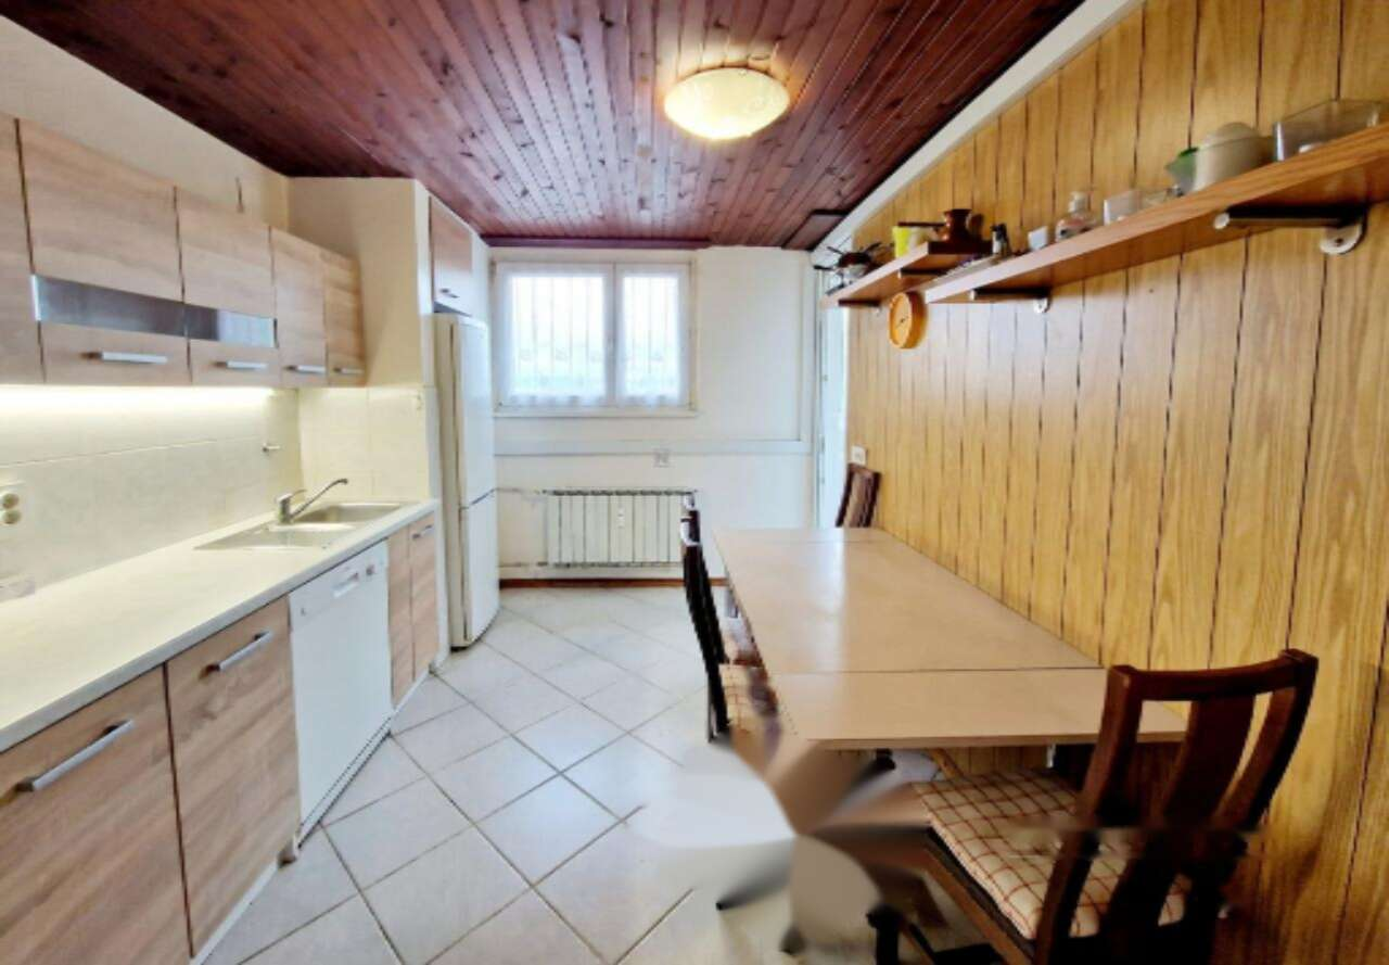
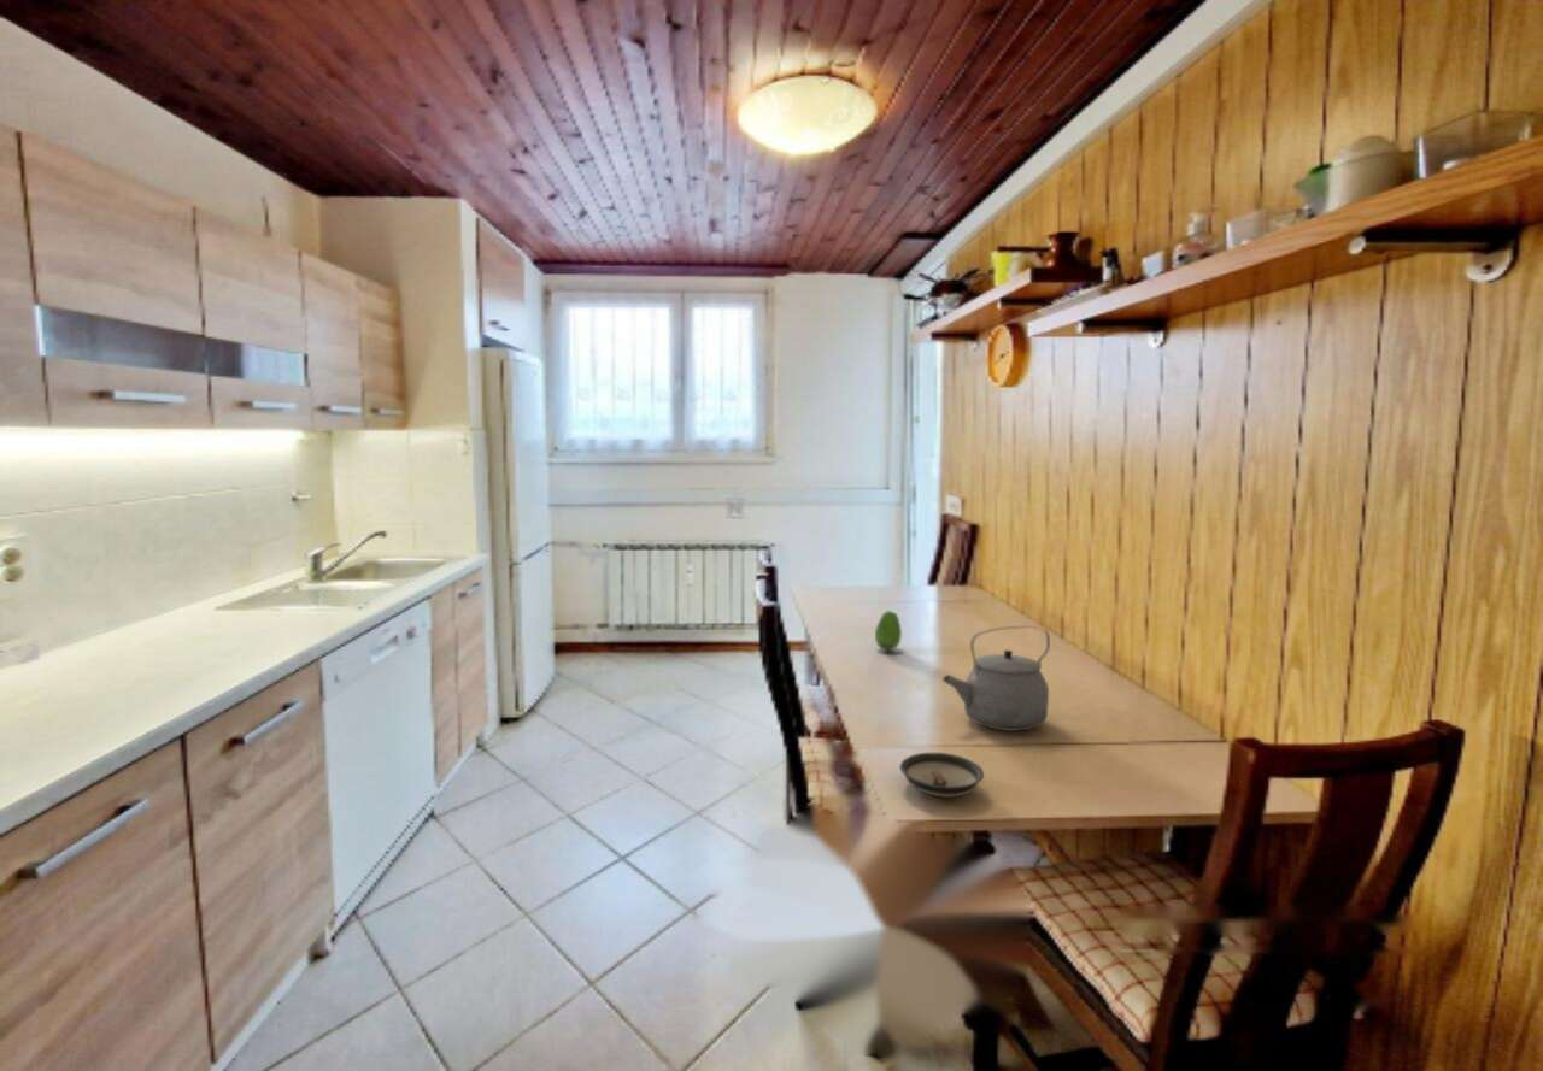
+ tea kettle (996, 676)
+ fruit (887, 630)
+ saucer (940, 778)
